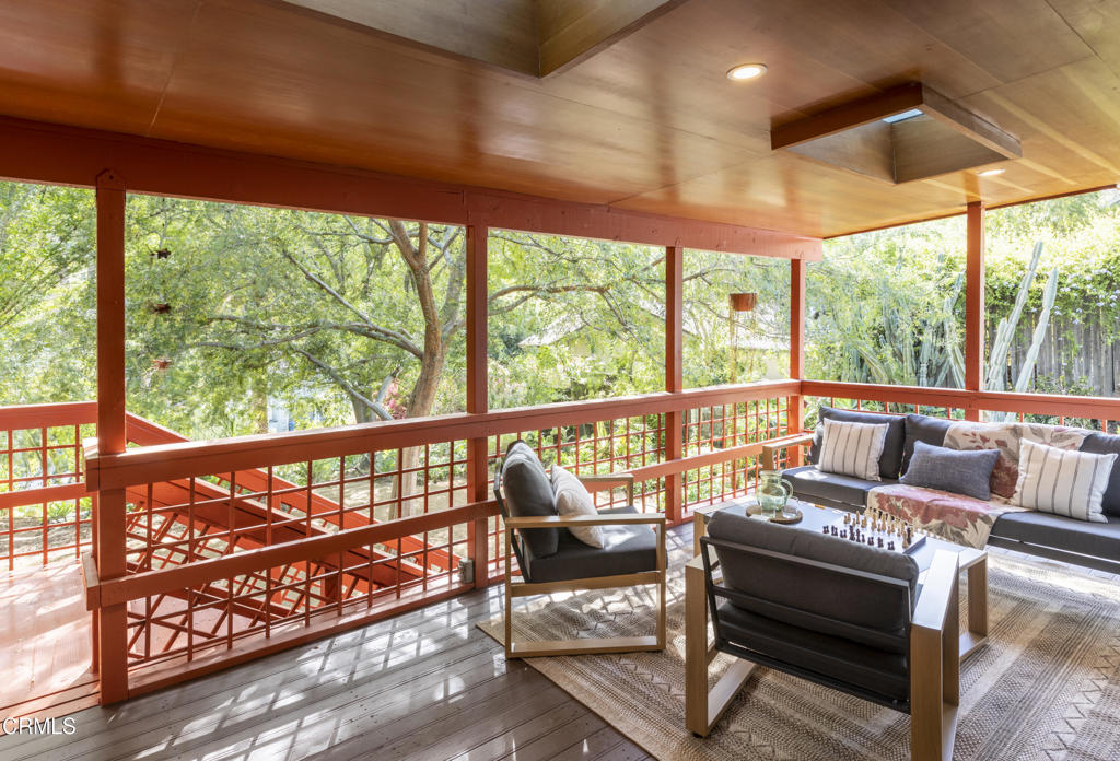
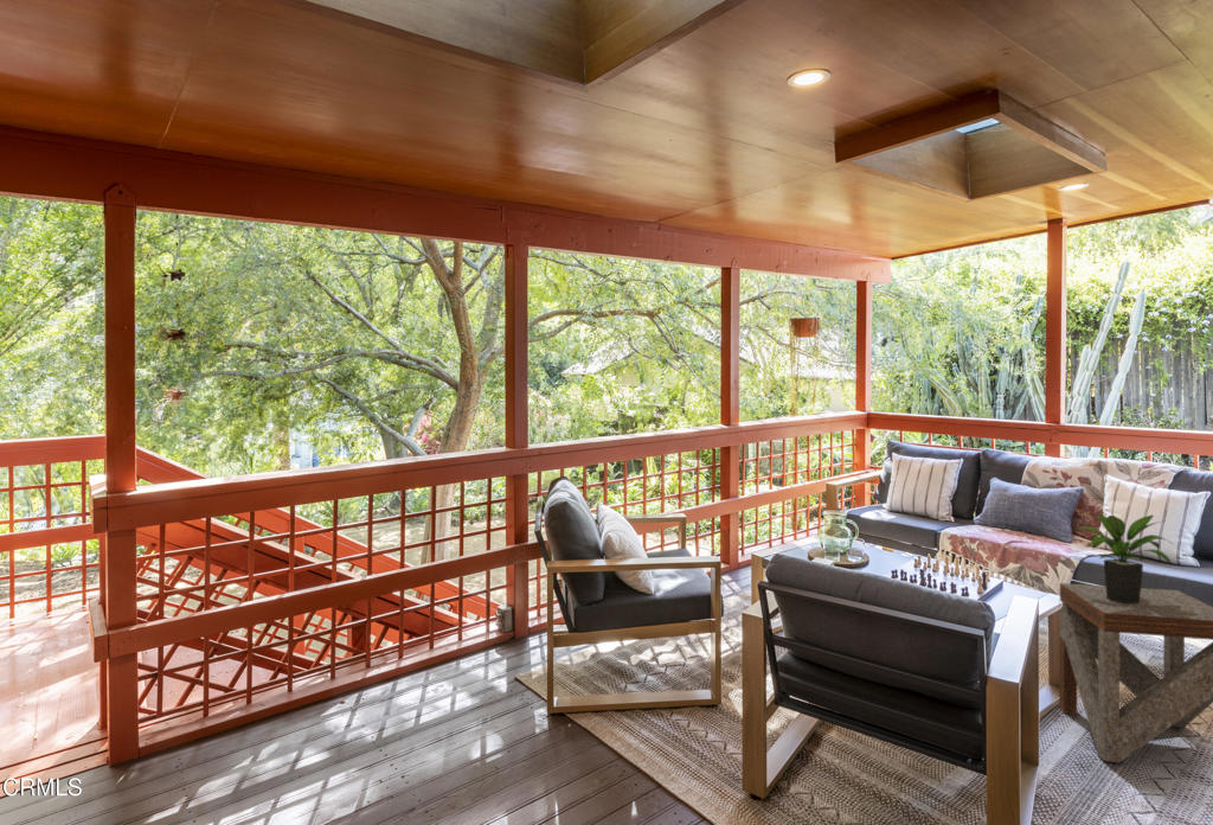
+ side table (1142, 671)
+ potted plant (1122, 555)
